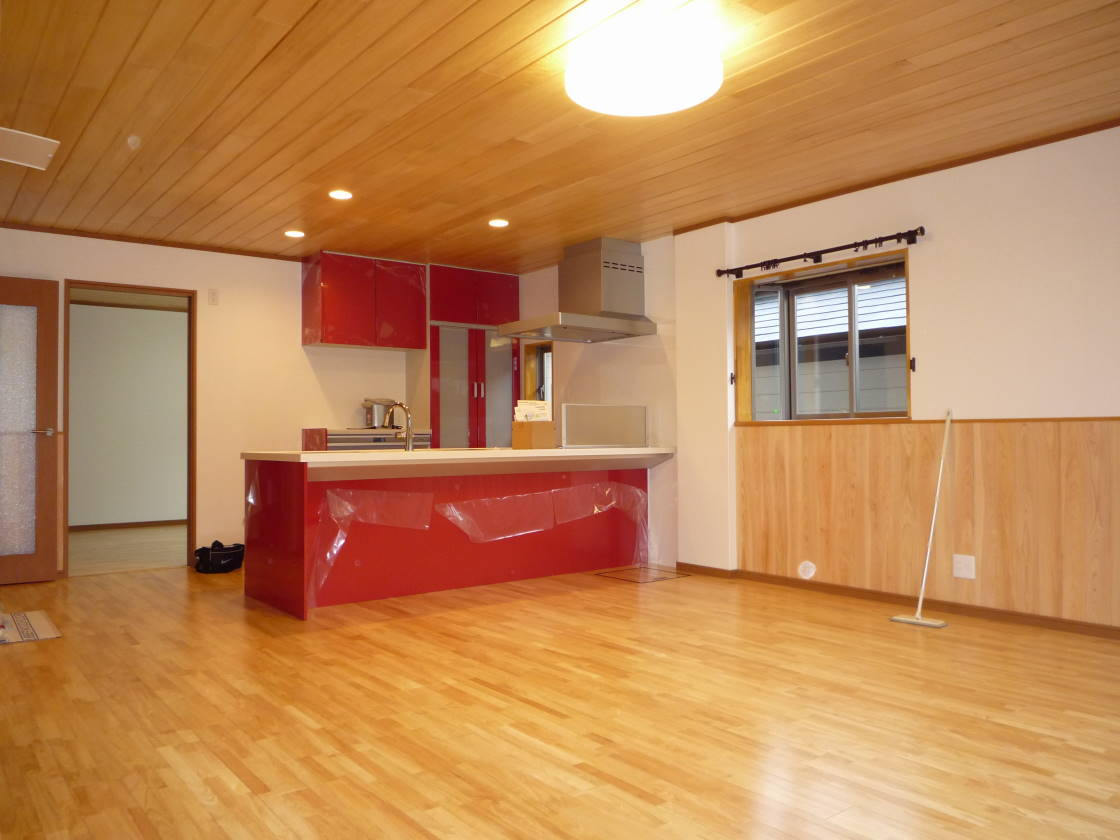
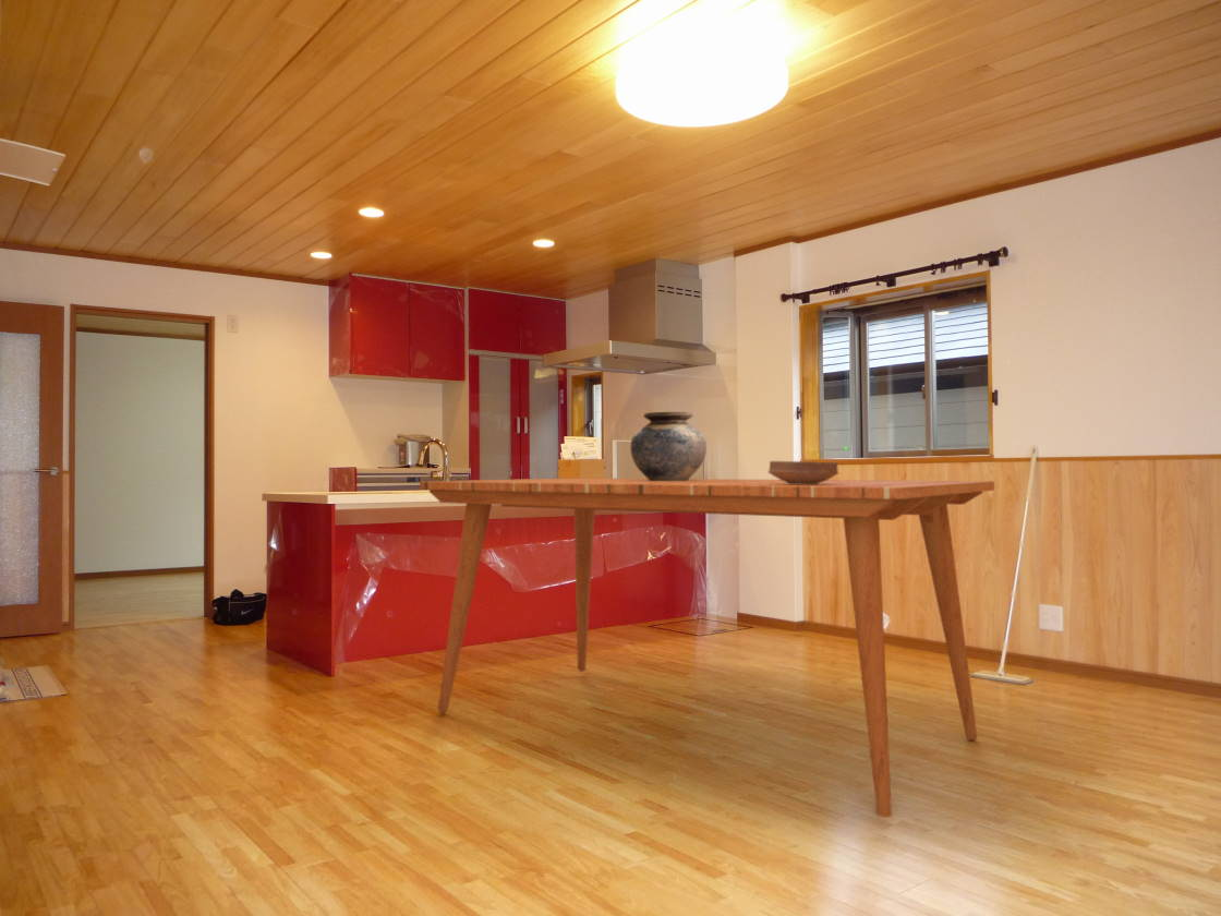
+ ceramic bowl (802, 471)
+ vase (667, 446)
+ dining table (692, 513)
